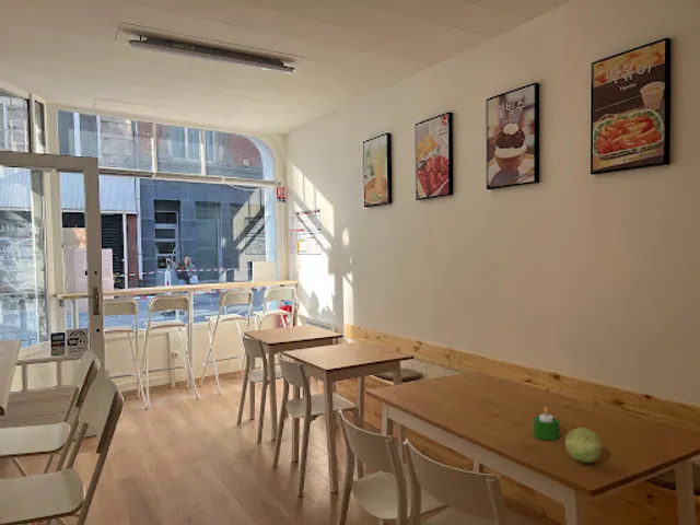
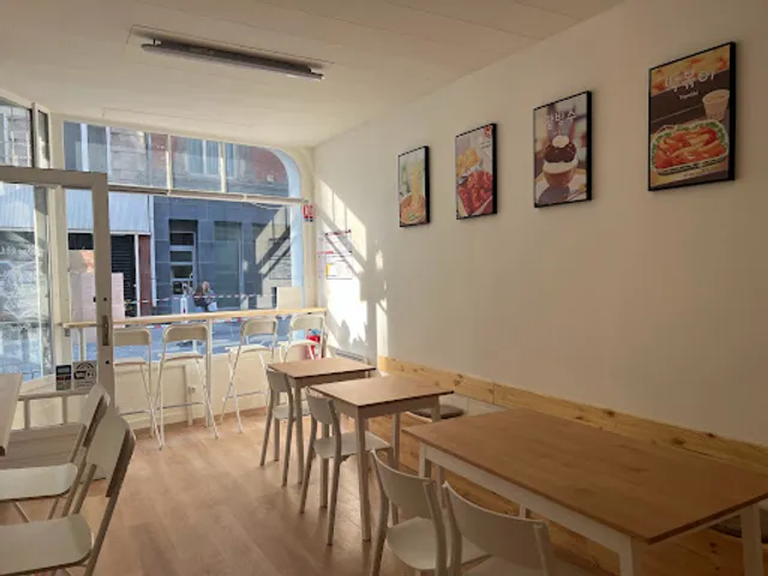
- decorative ball (583, 444)
- candle (546, 421)
